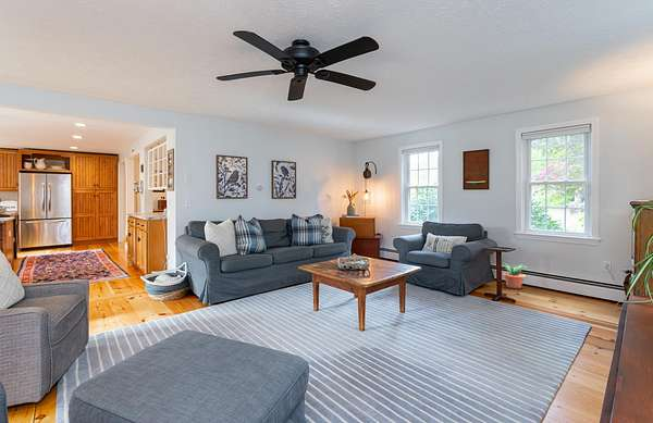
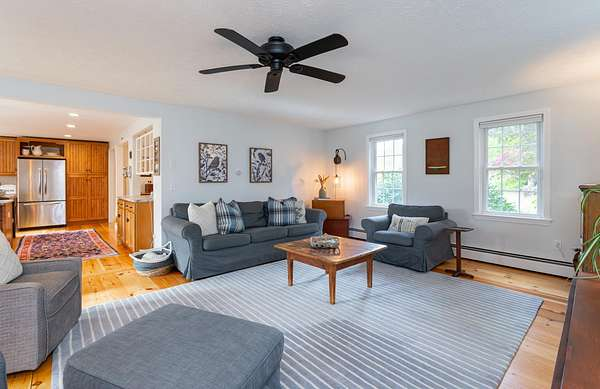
- potted plant (514, 275)
